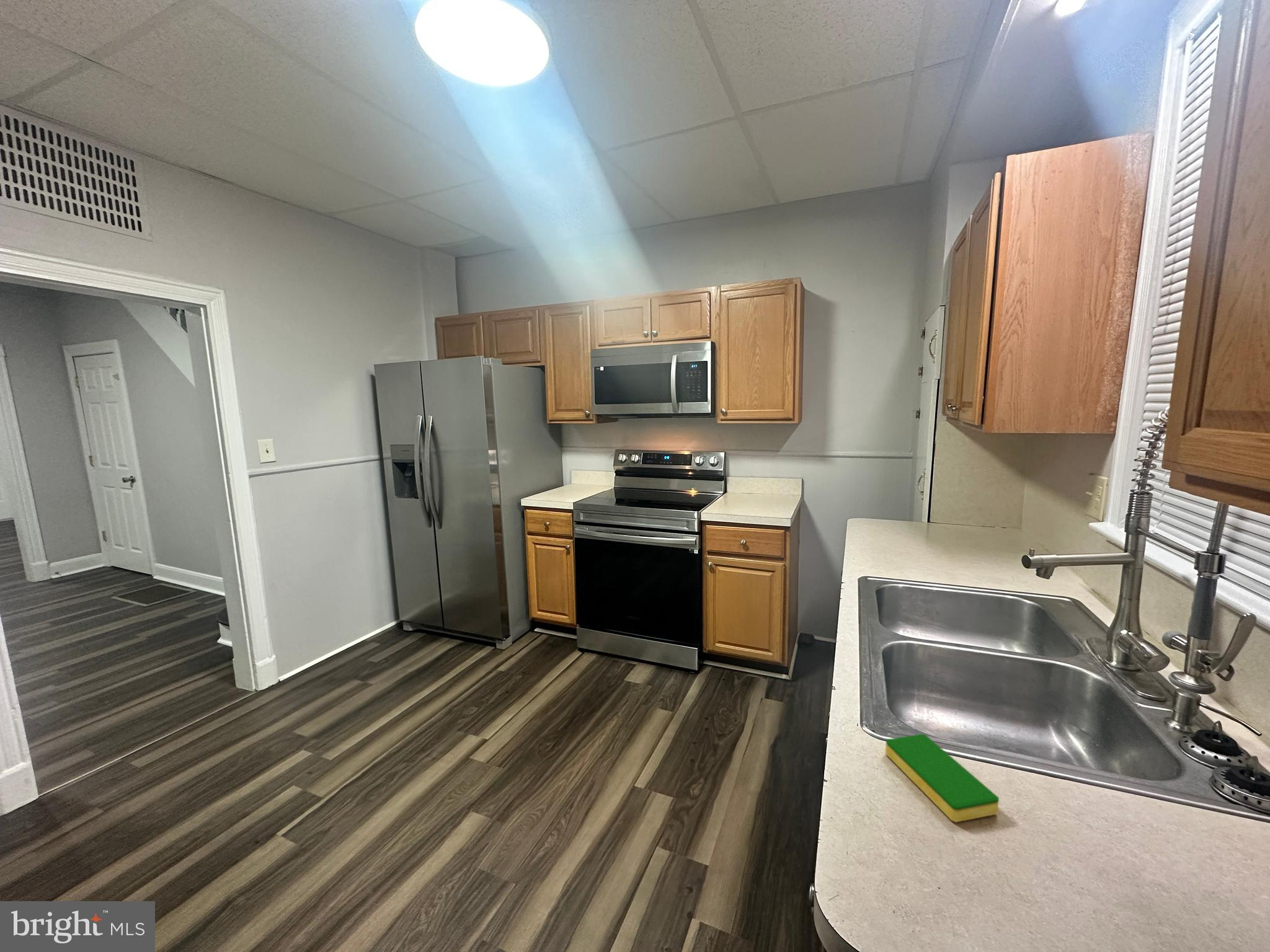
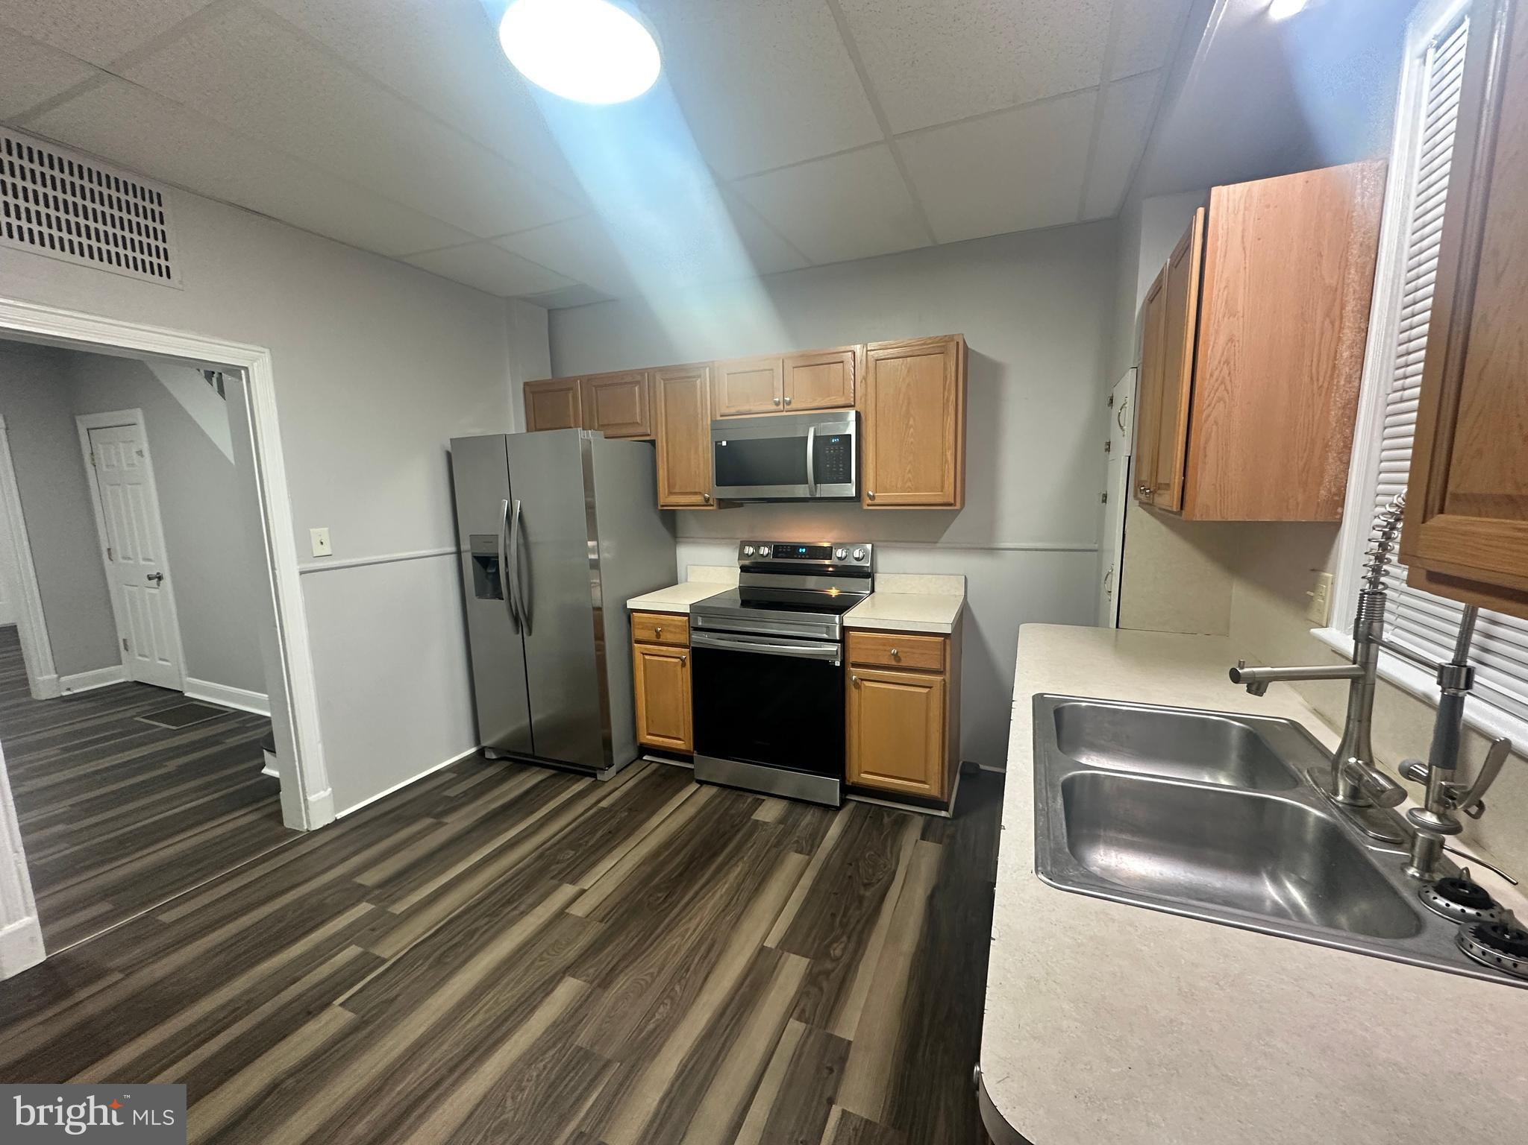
- dish sponge (937, 774)
